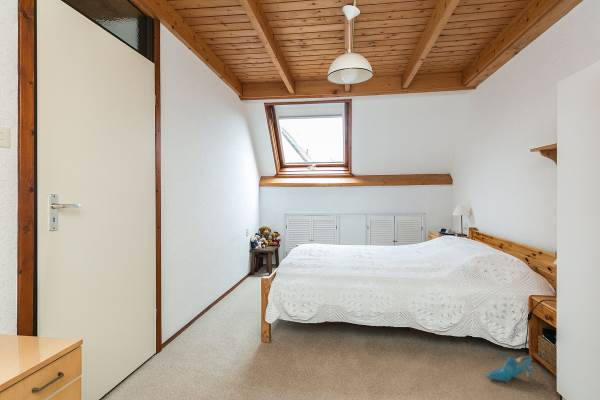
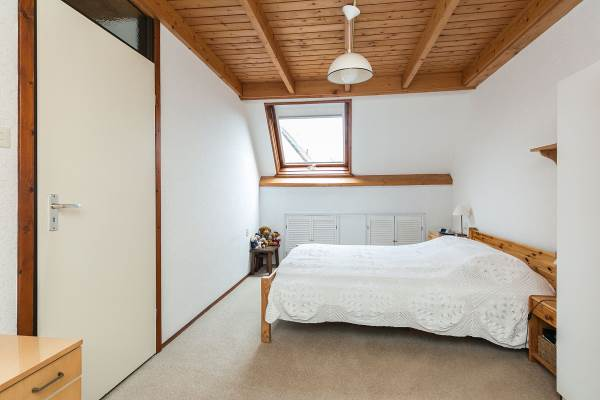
- shoe (509, 367)
